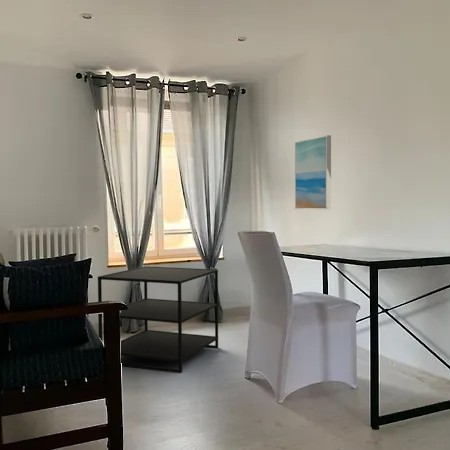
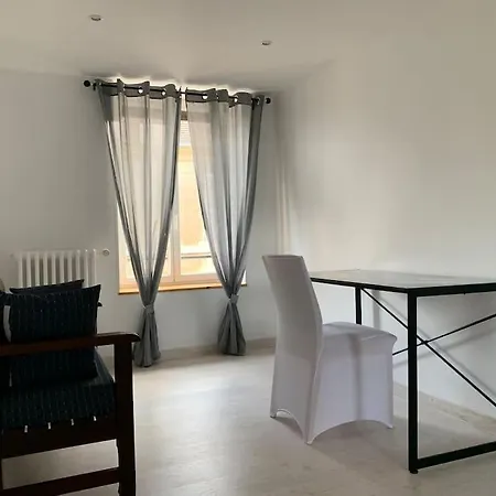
- side table (161, 314)
- wall art (312, 174)
